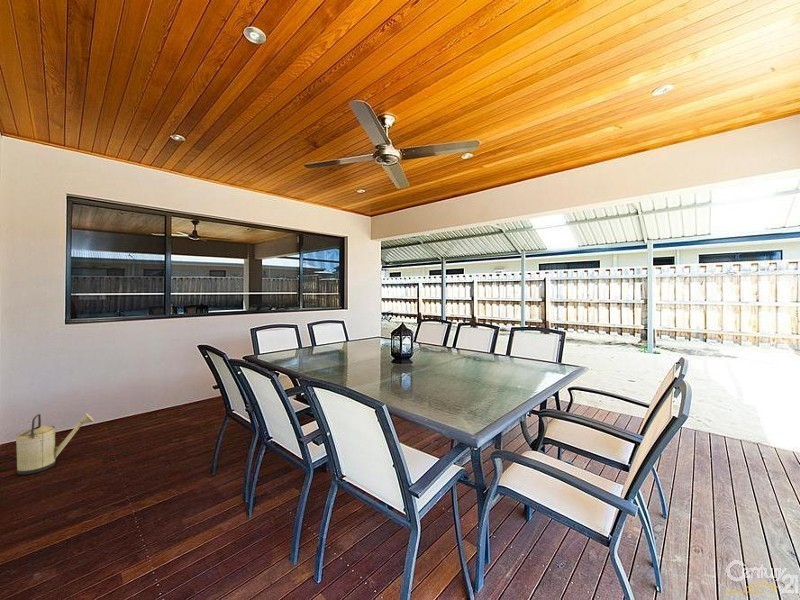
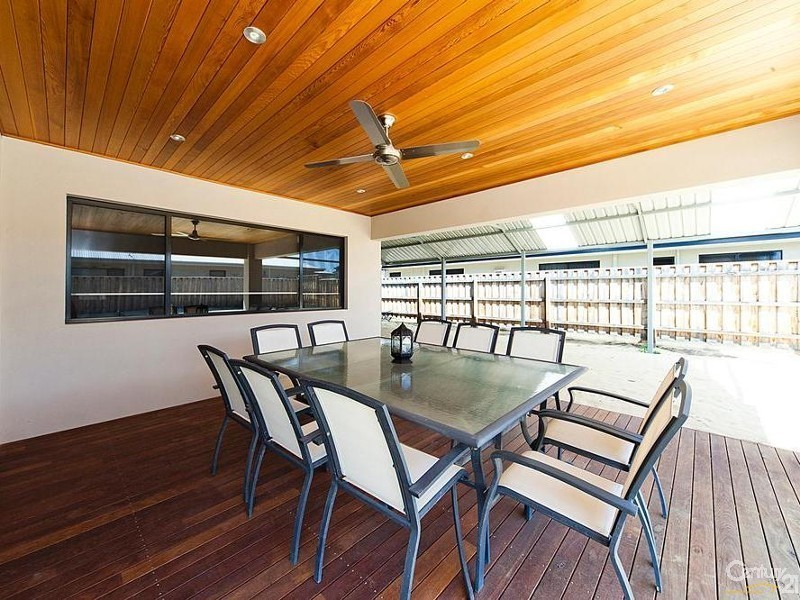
- watering can (53, 439)
